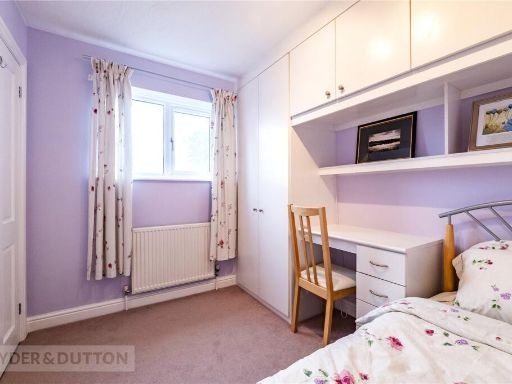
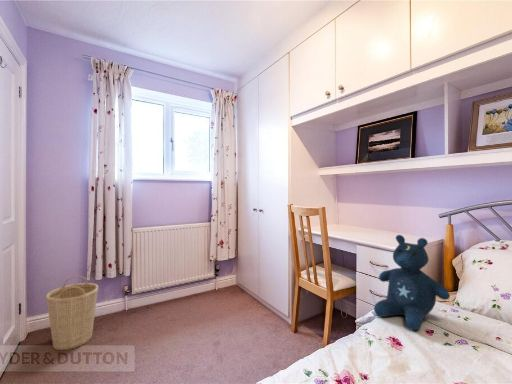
+ stuffed bear (405, 277)
+ basket (73, 310)
